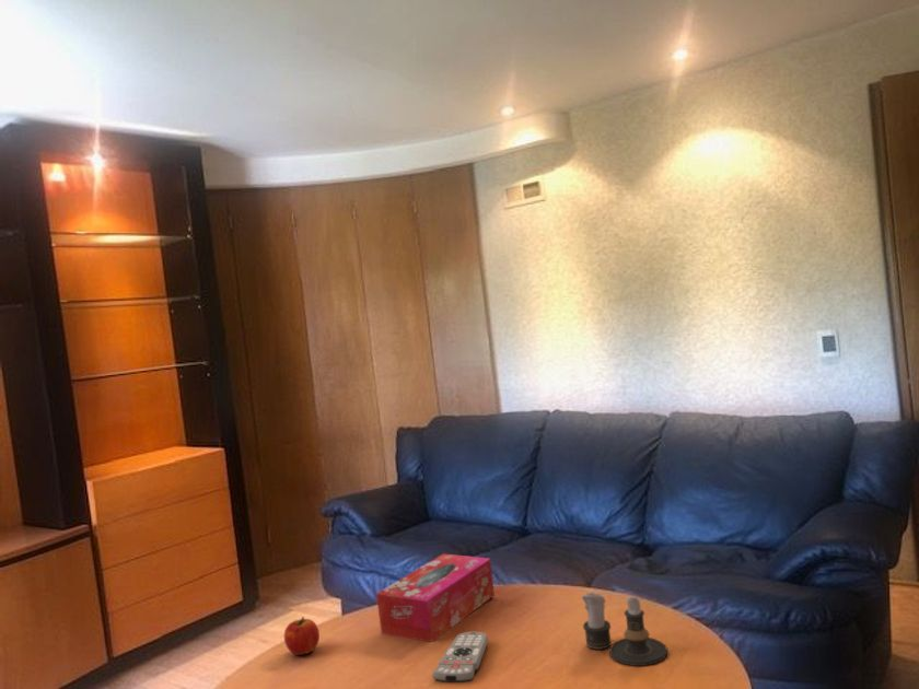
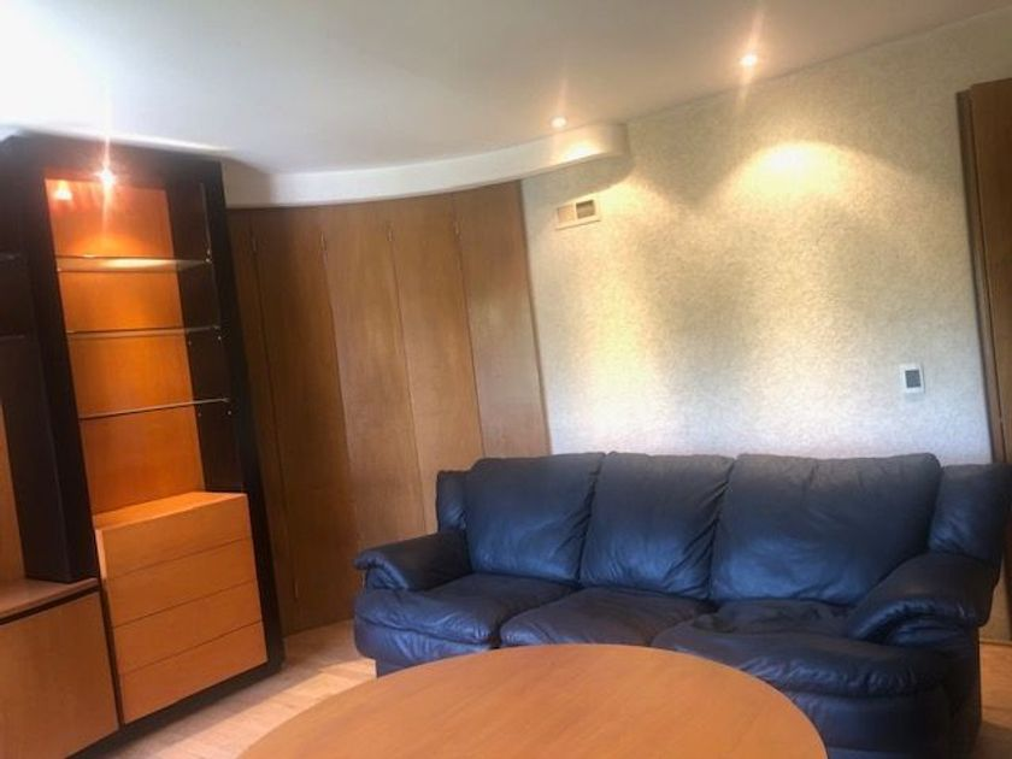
- candle (626, 618)
- fruit (301, 634)
- tissue box (438, 594)
- remote control (463, 655)
